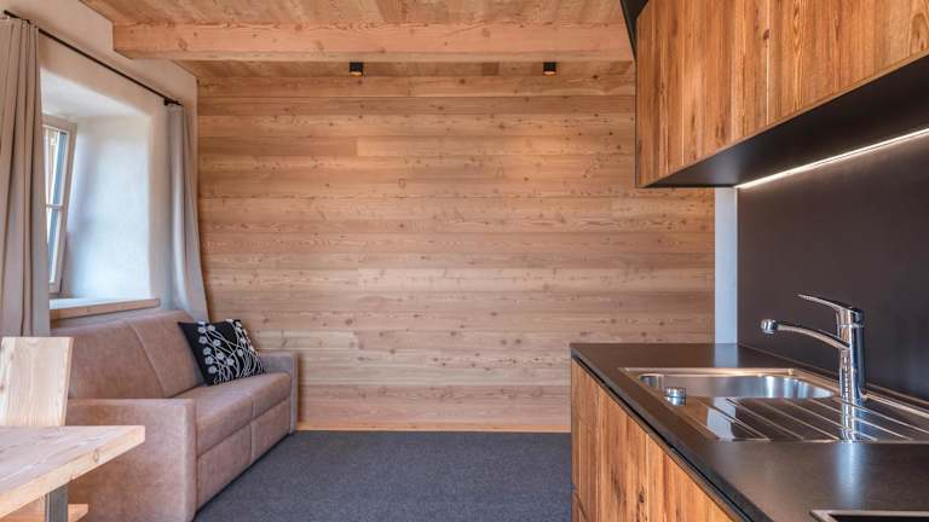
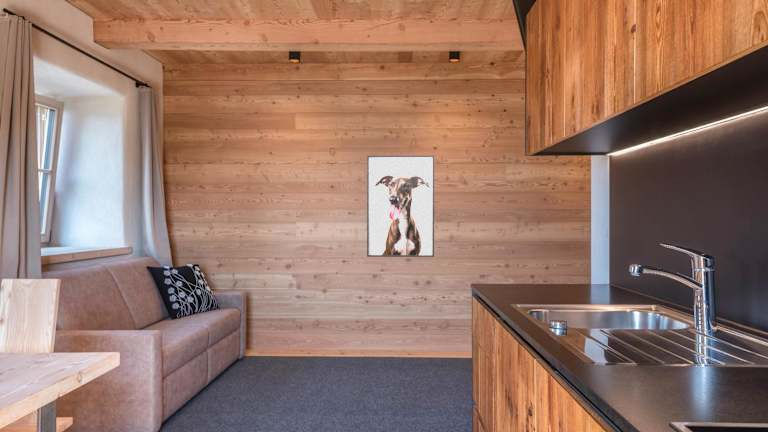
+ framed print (400, 206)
